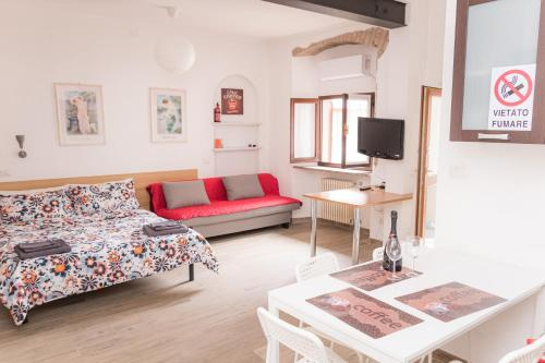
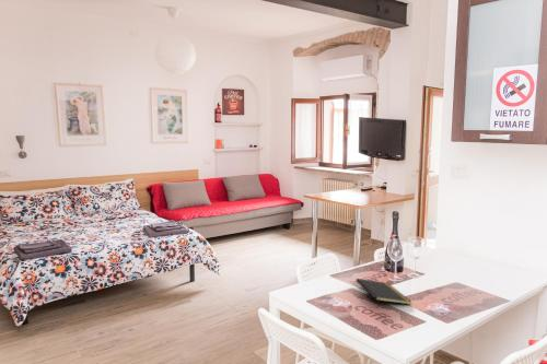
+ notepad (382, 291)
